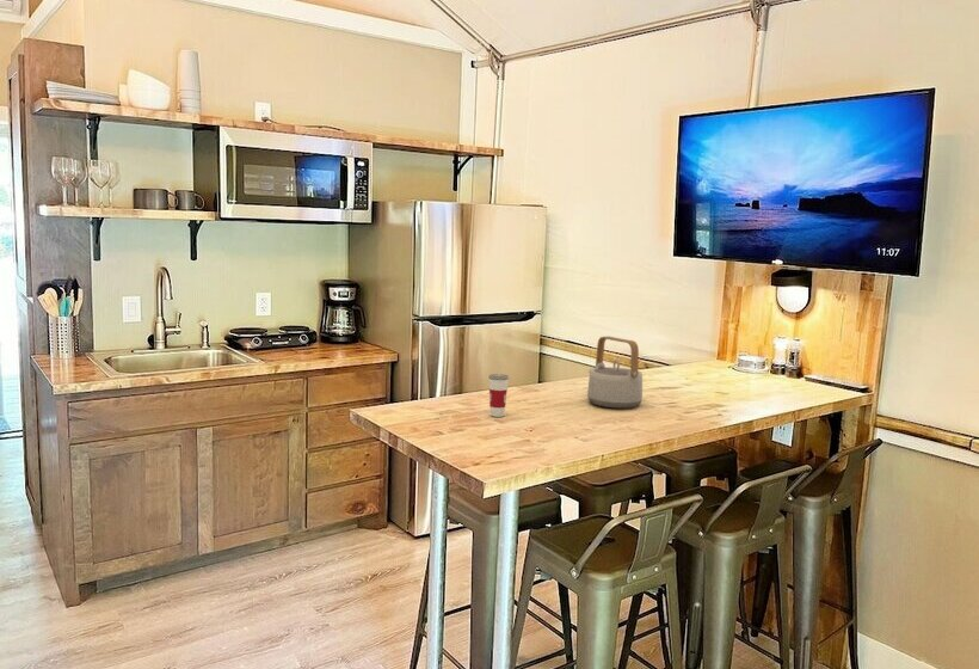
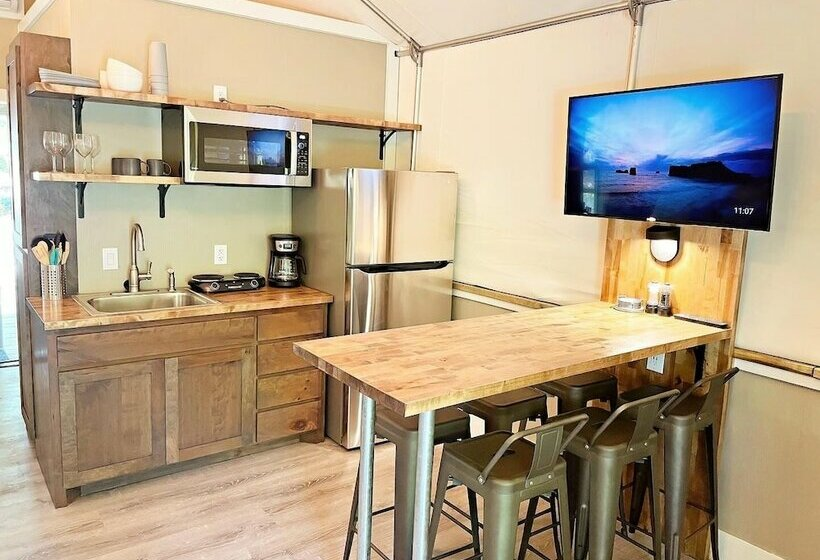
- teapot (612, 369)
- cup (498, 388)
